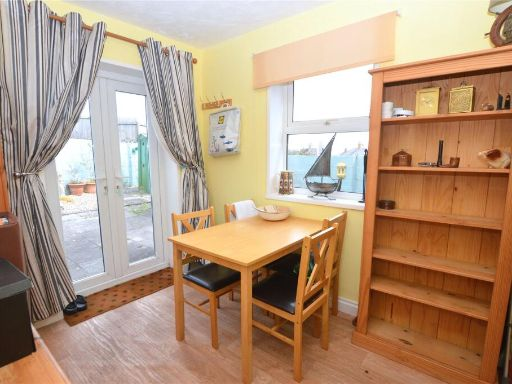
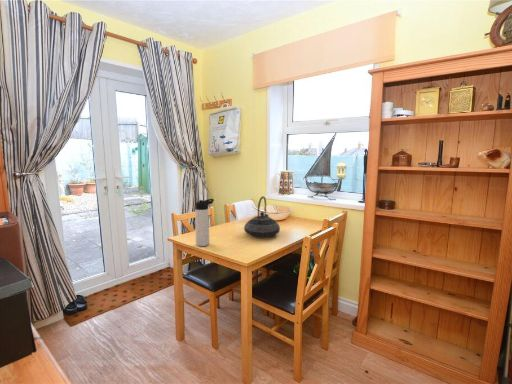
+ thermos bottle (205, 222)
+ teapot (262, 215)
